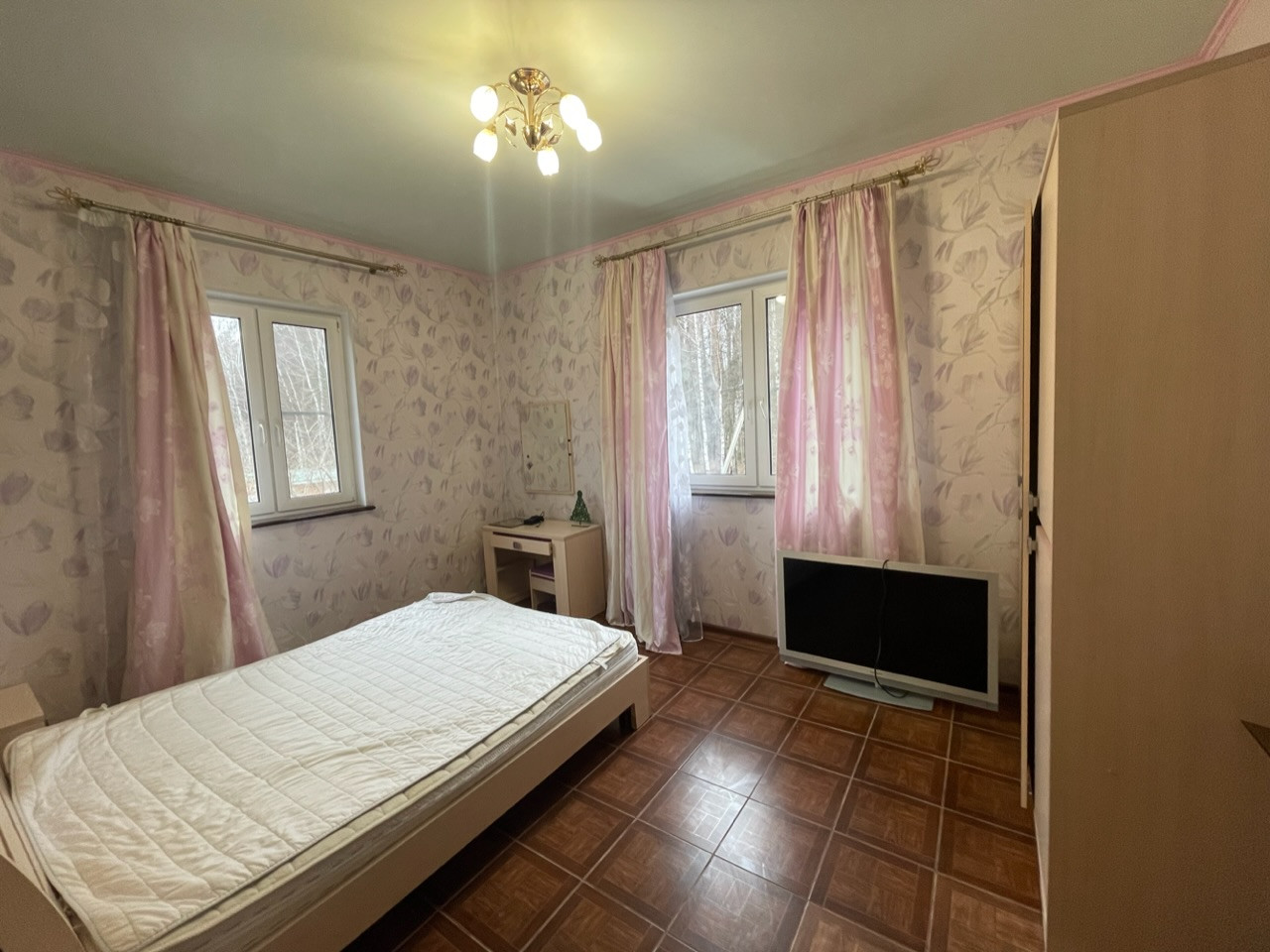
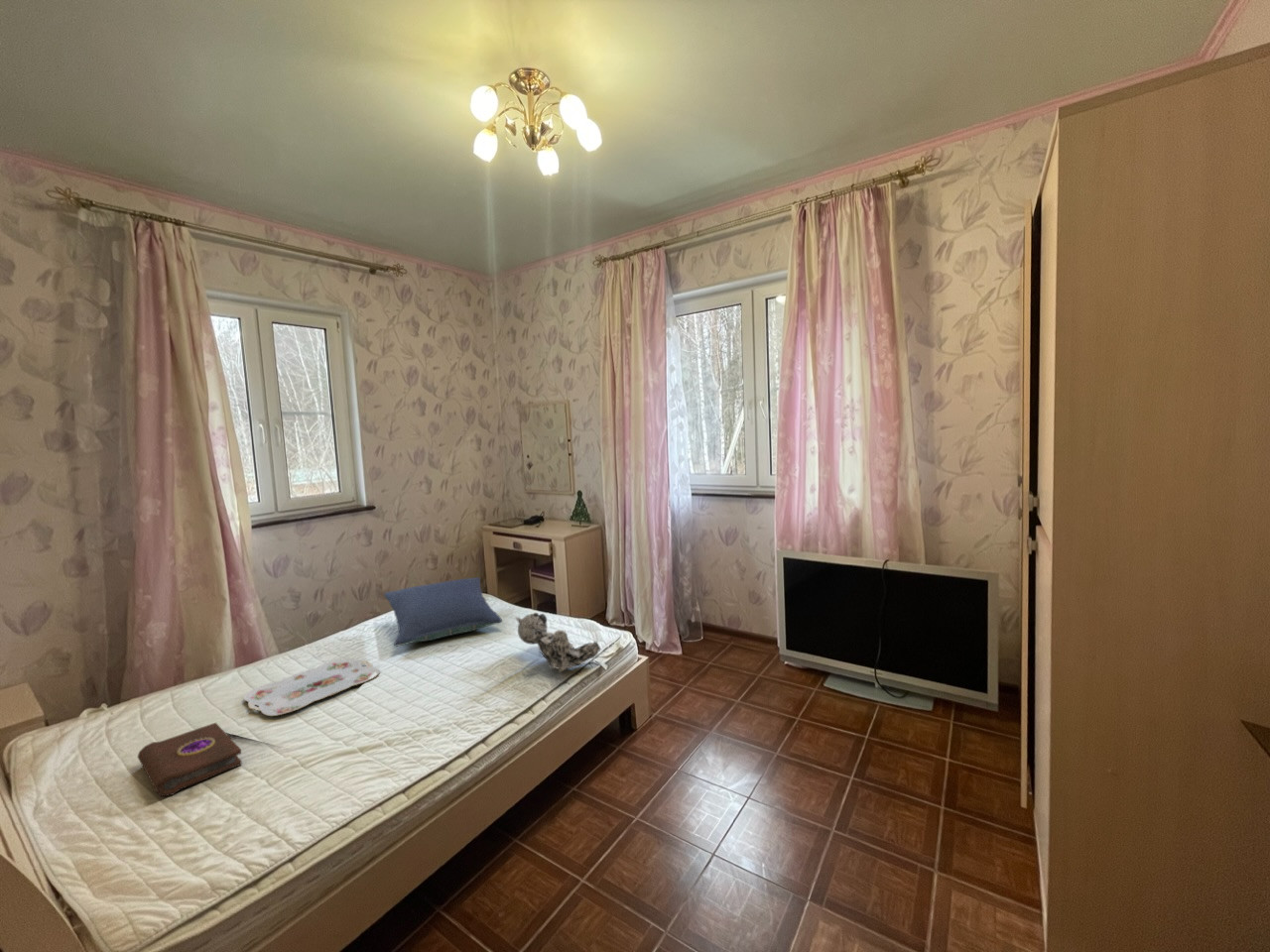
+ book (189, 755)
+ teddy bear (552, 640)
+ pillow (442, 608)
+ serving tray (315, 684)
